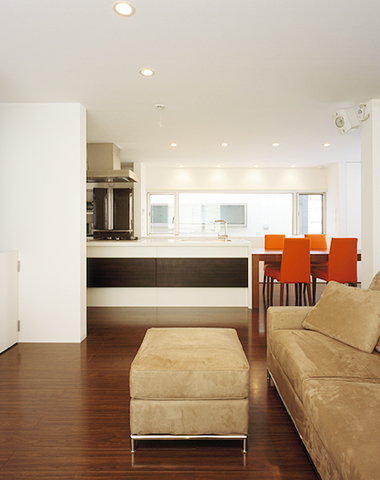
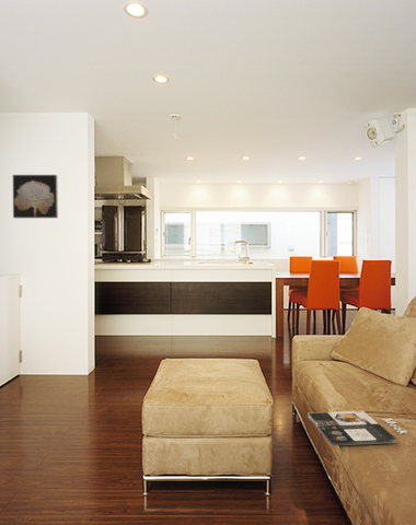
+ magazine (359, 425)
+ wall art (35, 196)
